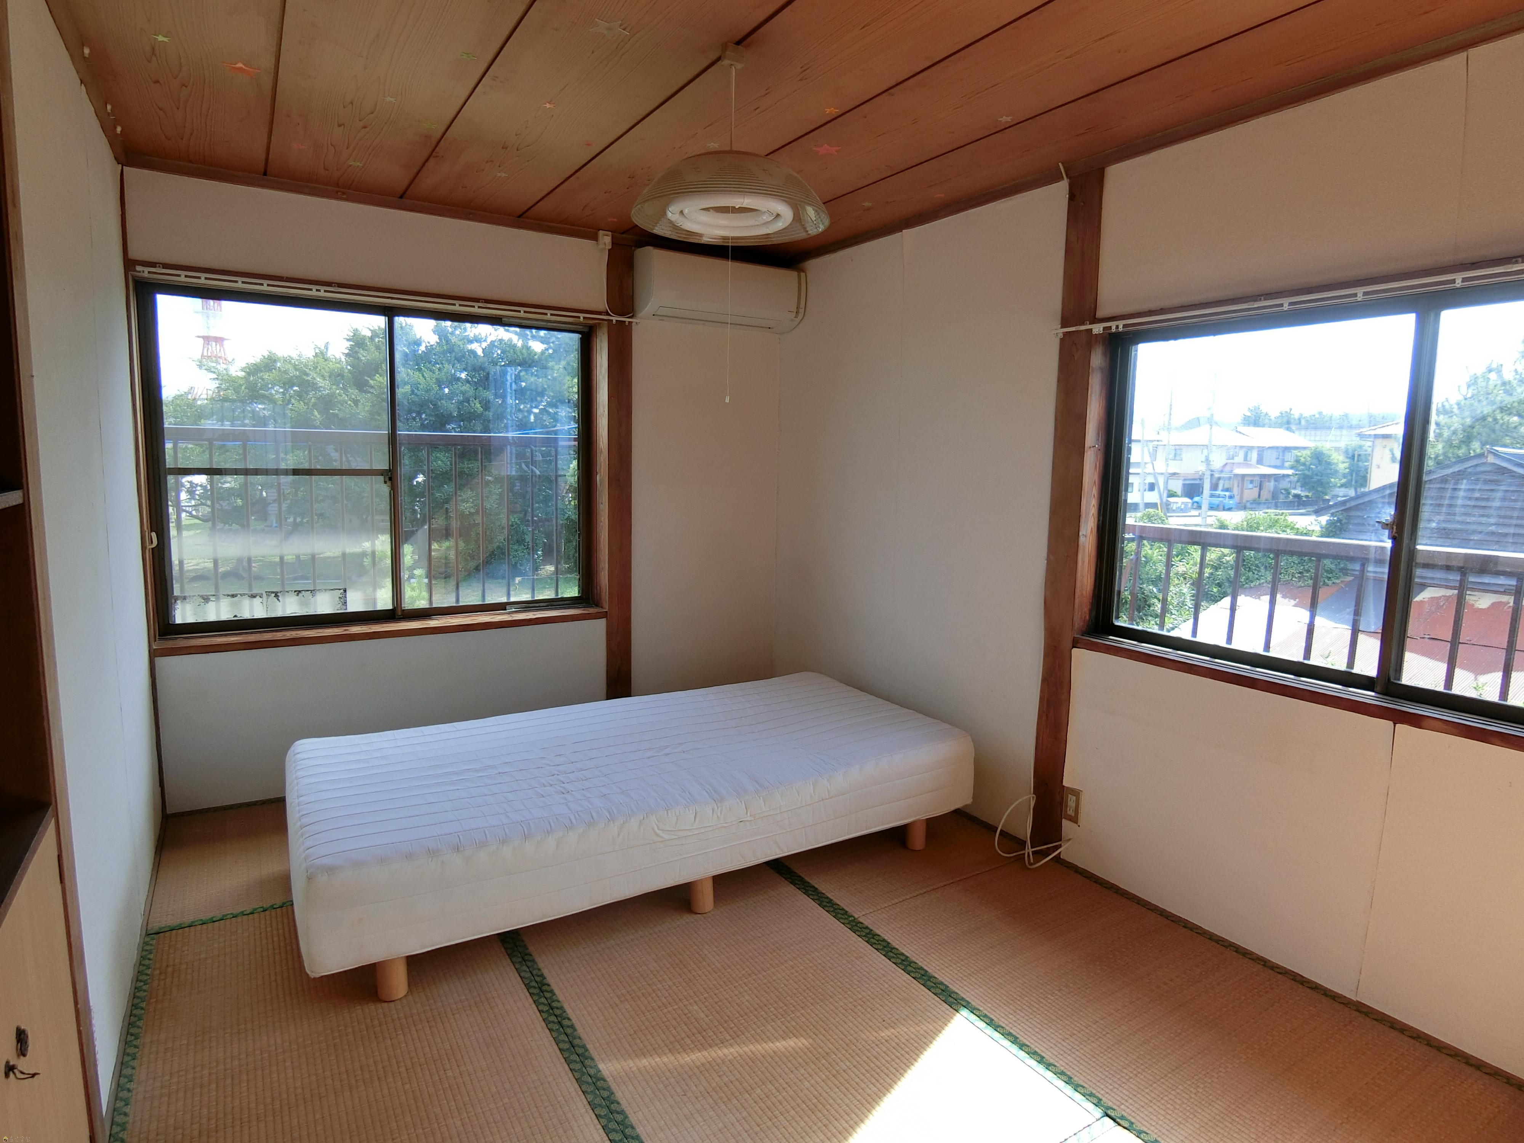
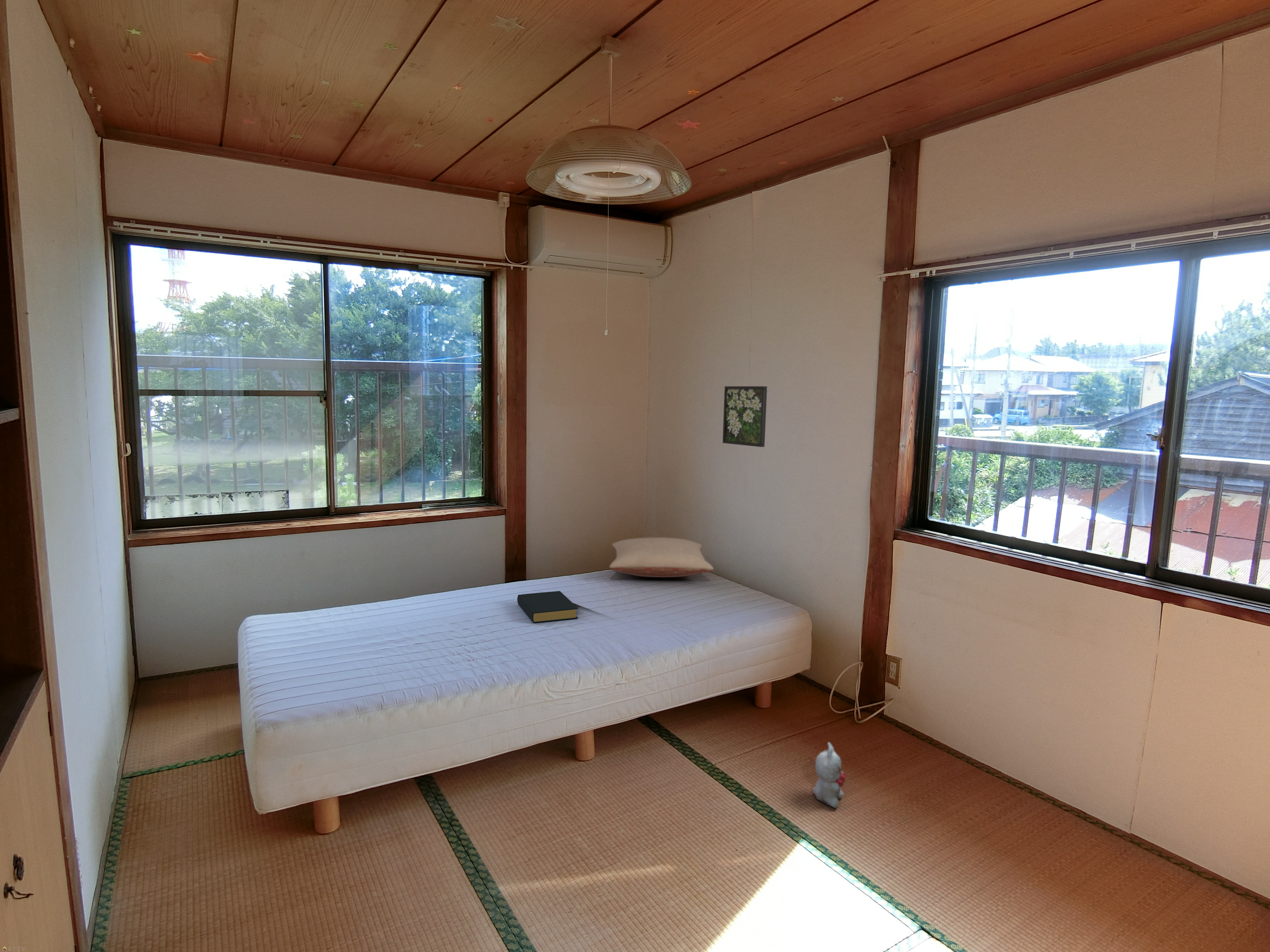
+ plush toy (829, 772)
+ pillow (659, 556)
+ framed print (744, 416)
+ hardback book (547, 606)
